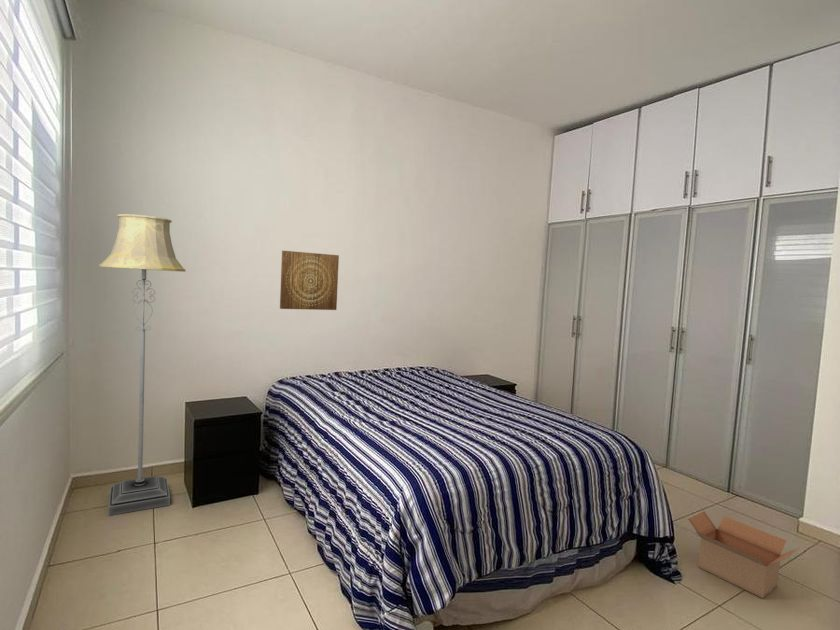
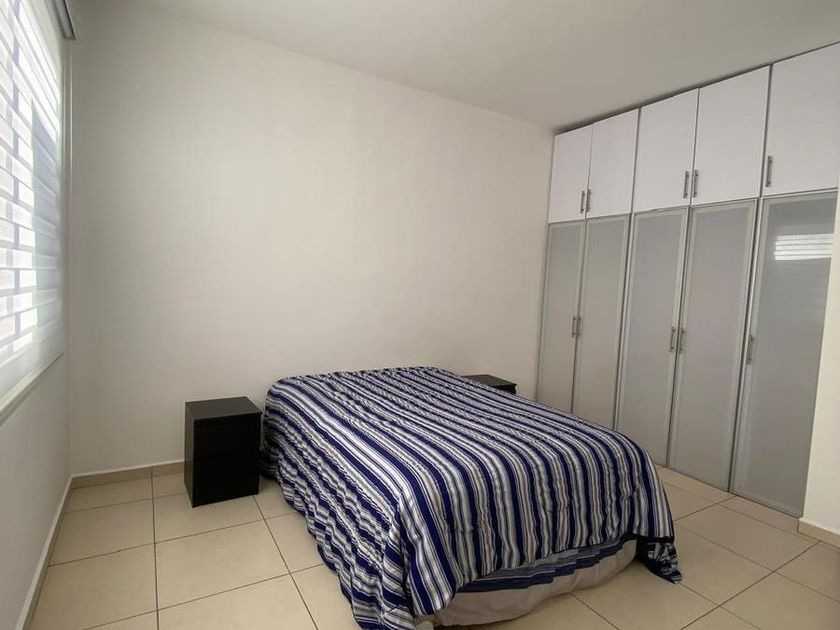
- cardboard box (738, 554)
- wall art (310, 281)
- floor lamp (142, 361)
